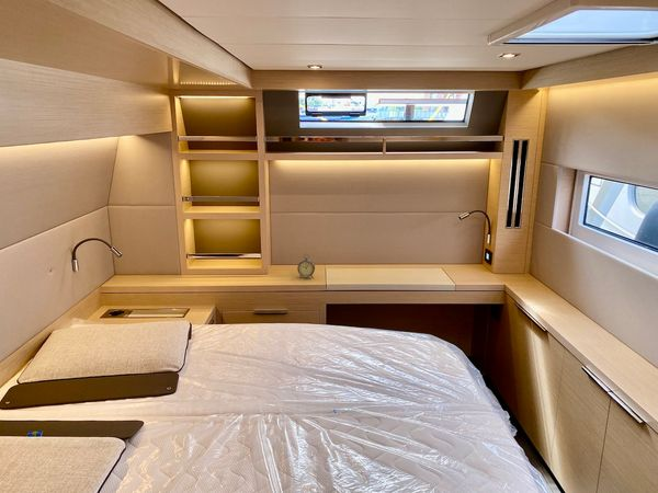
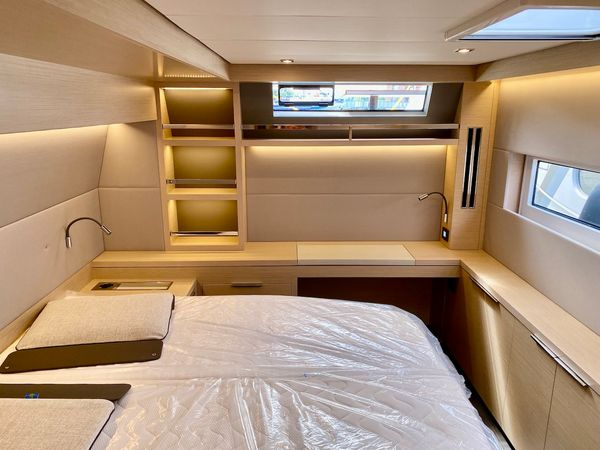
- alarm clock (306, 265)
